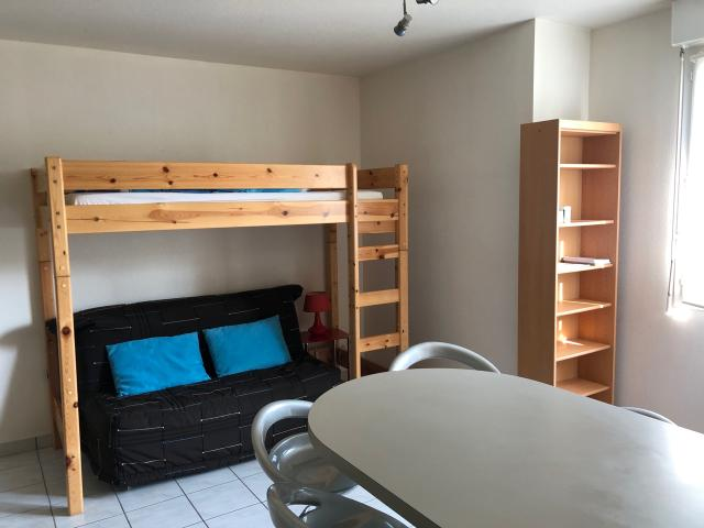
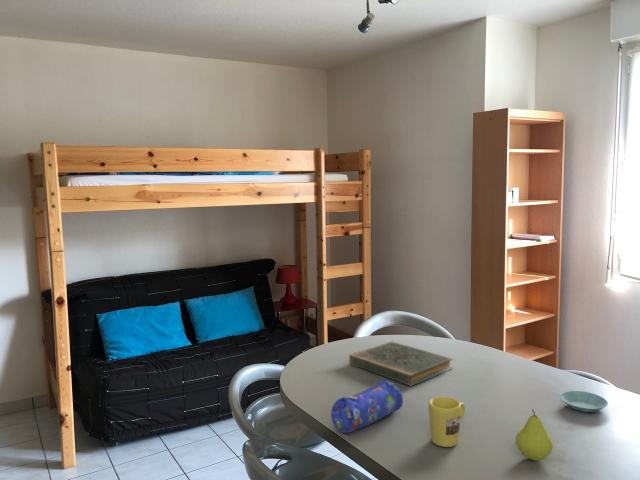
+ mug (449, 419)
+ book (400, 361)
+ saucer (583, 403)
+ fruit (534, 433)
+ pencil case (367, 404)
